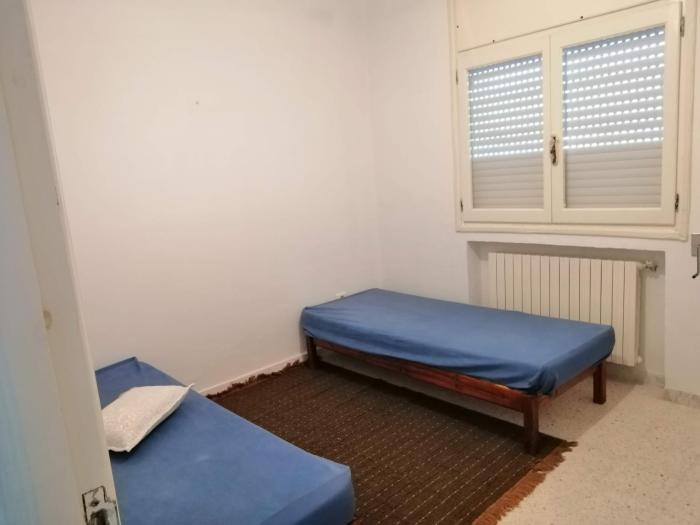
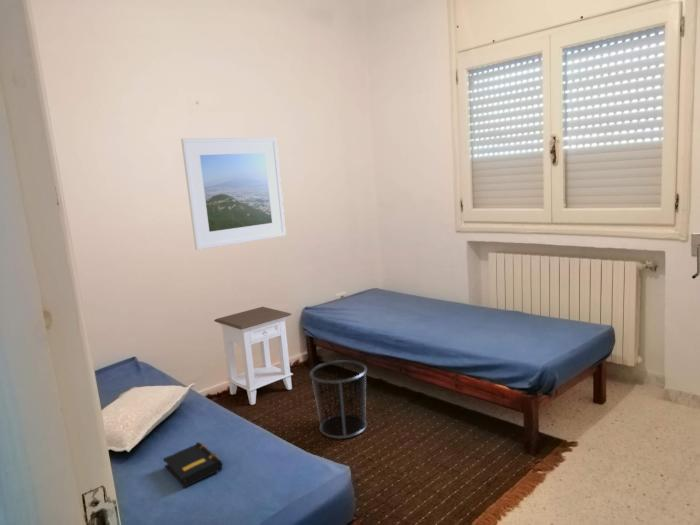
+ book (191, 460)
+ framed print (237, 191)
+ waste bin (340, 398)
+ nightstand (261, 354)
